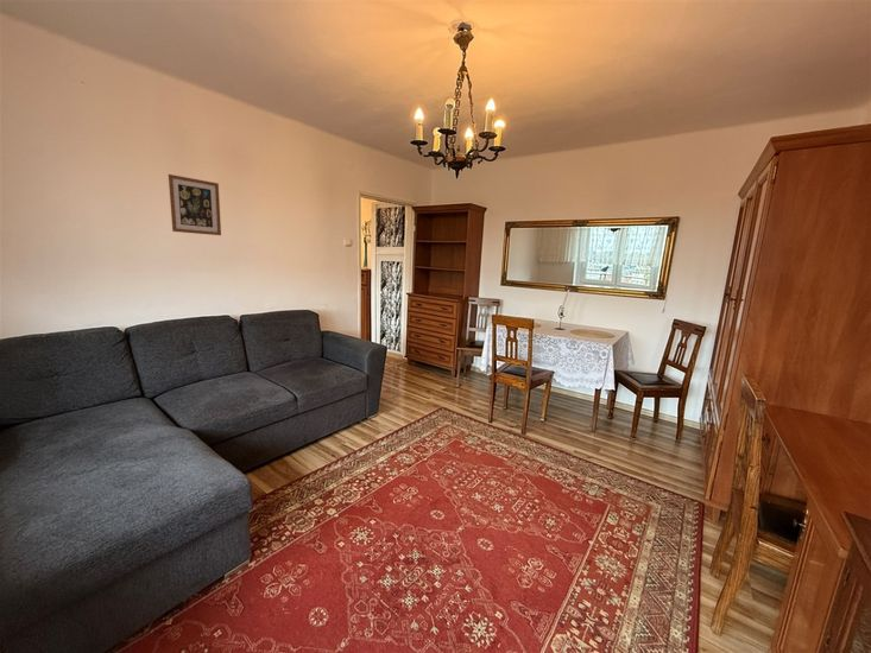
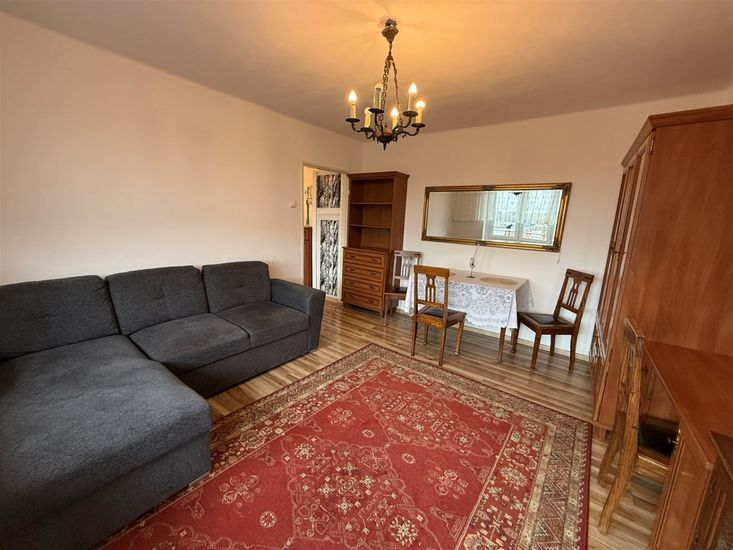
- wall art (196, 207)
